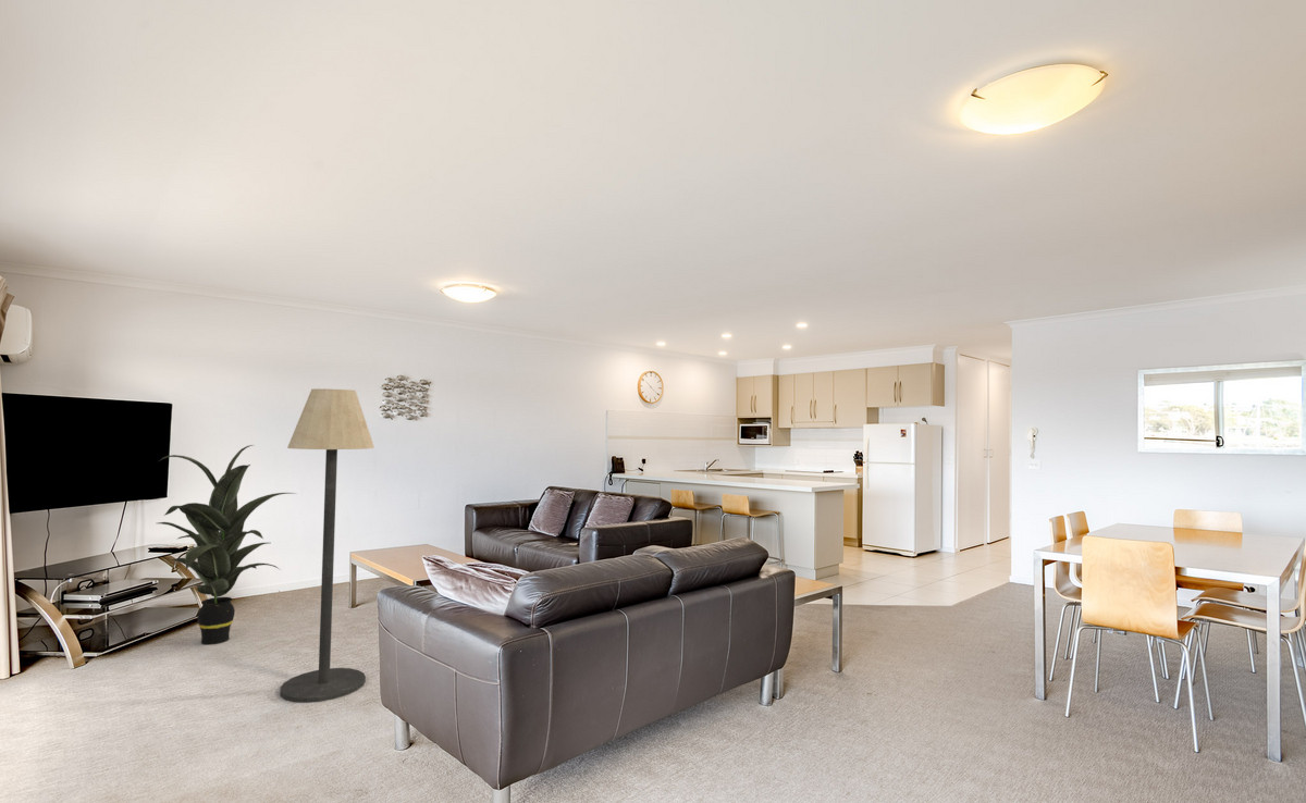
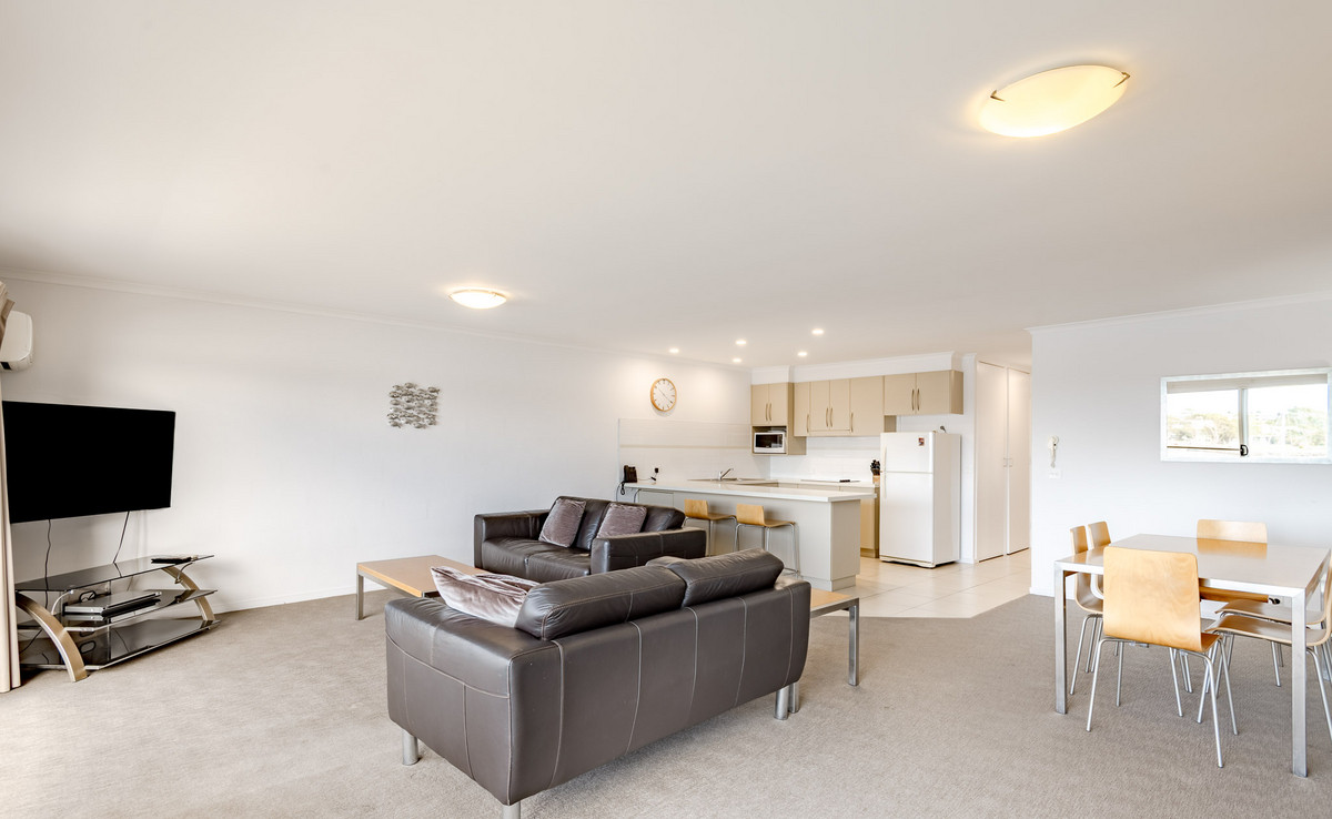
- indoor plant (225, 542)
- floor lamp (329, 536)
